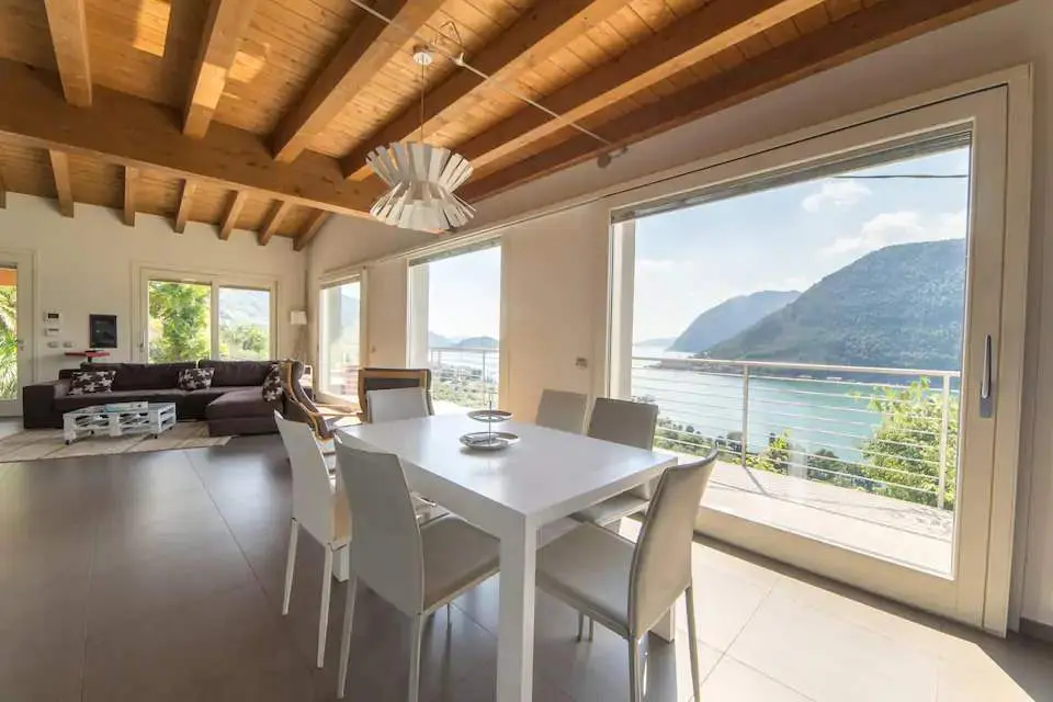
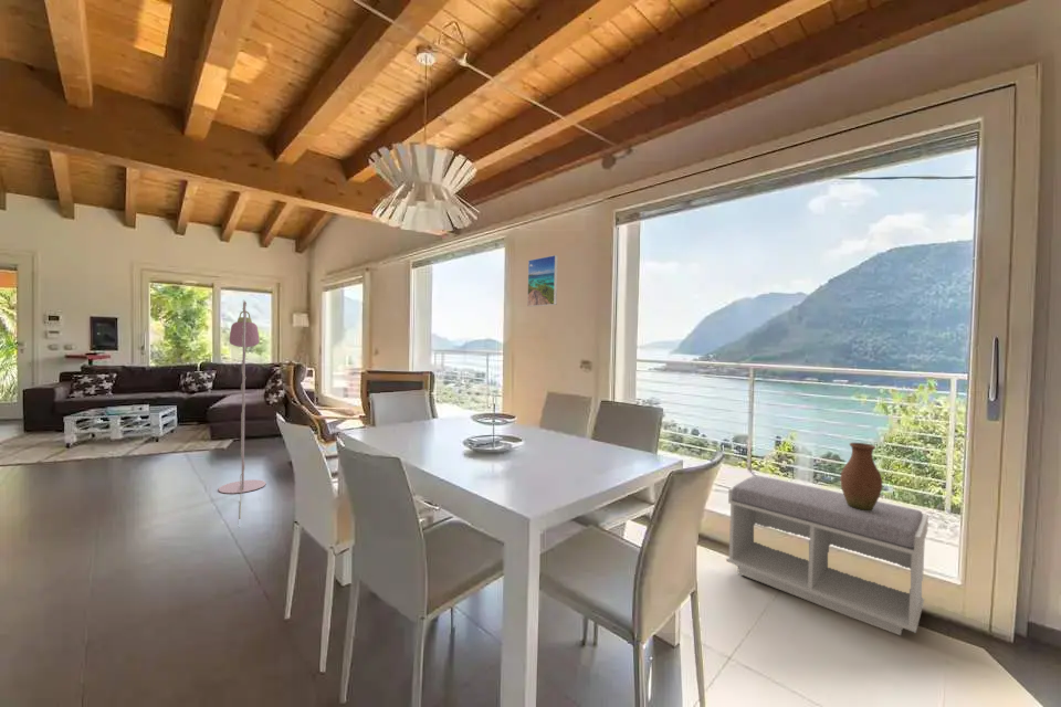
+ vase (861, 475)
+ floor lamp (243, 393)
+ bench (819, 542)
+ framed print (542, 282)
